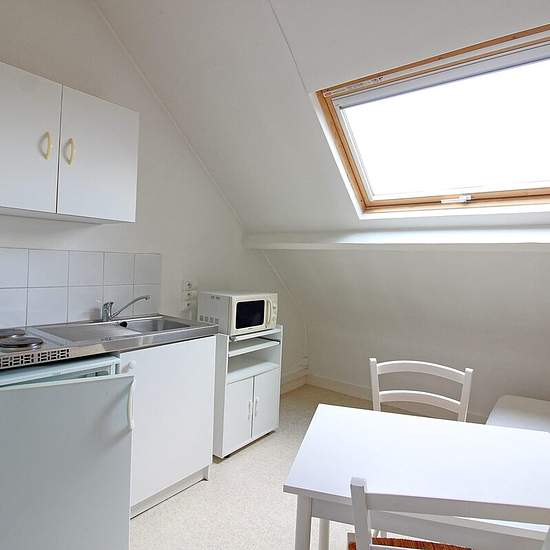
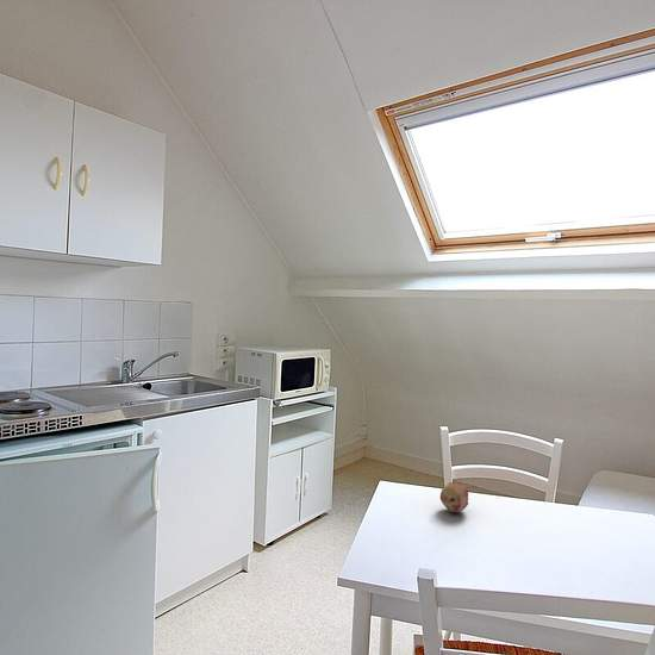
+ fruit (454, 497)
